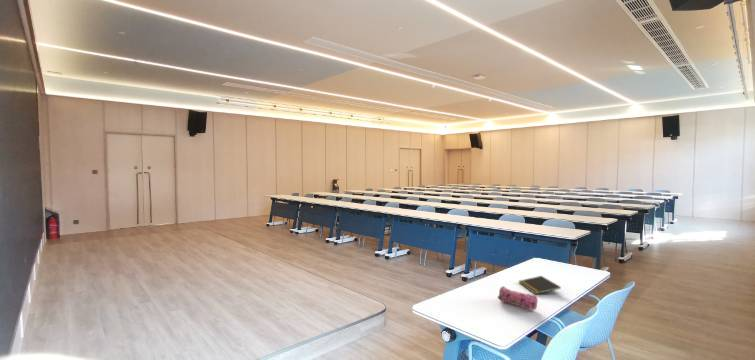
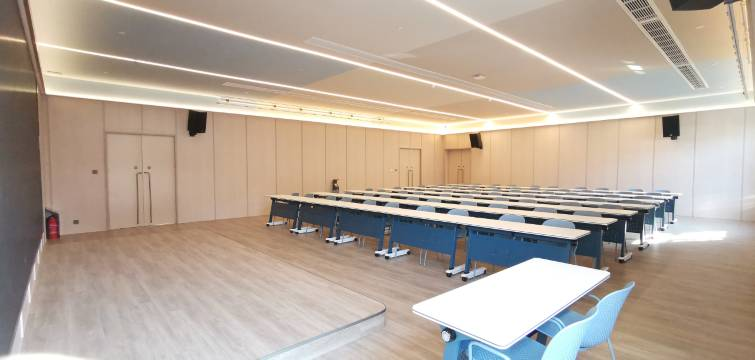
- notepad (538, 284)
- pencil case (517, 298)
